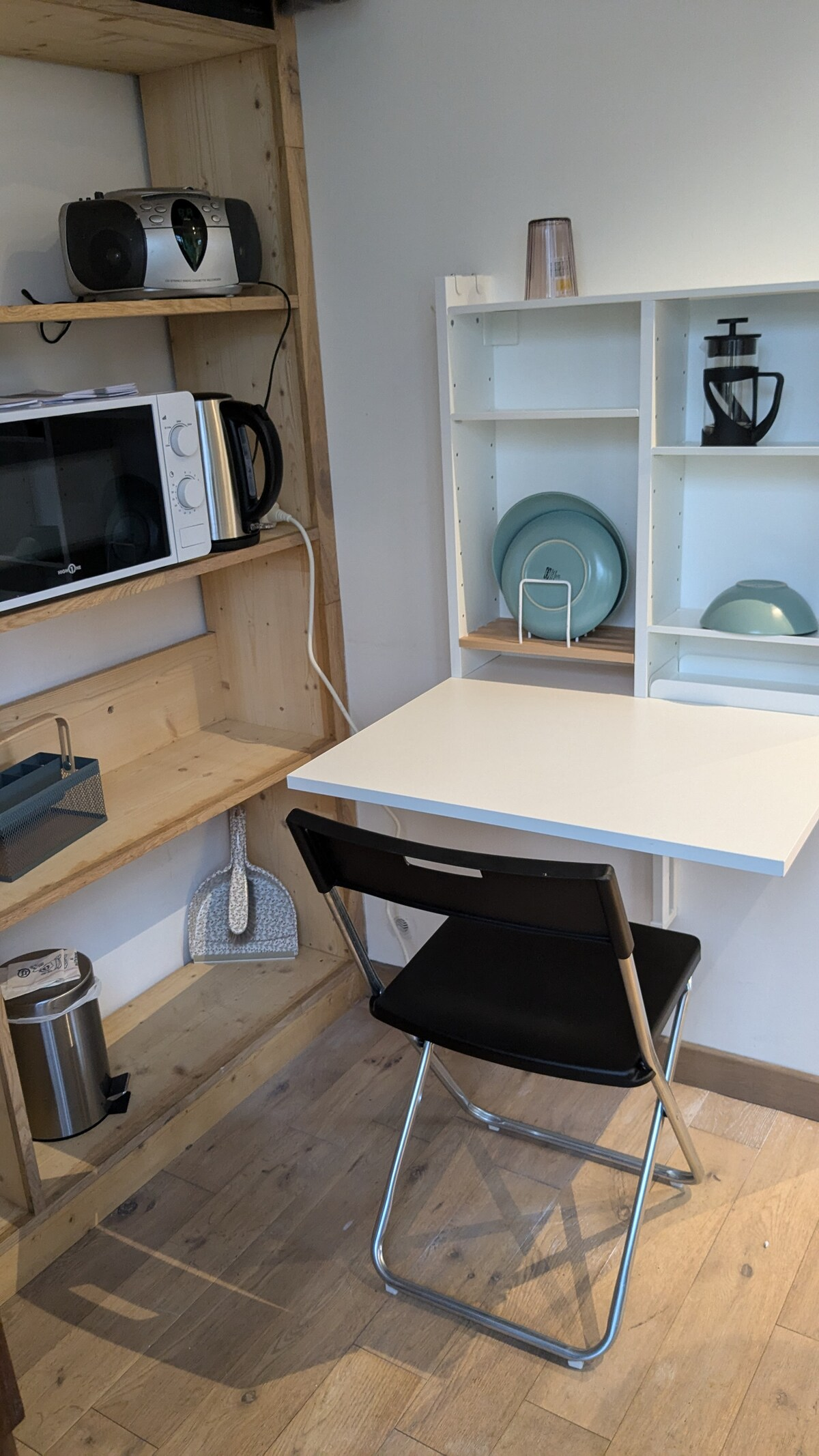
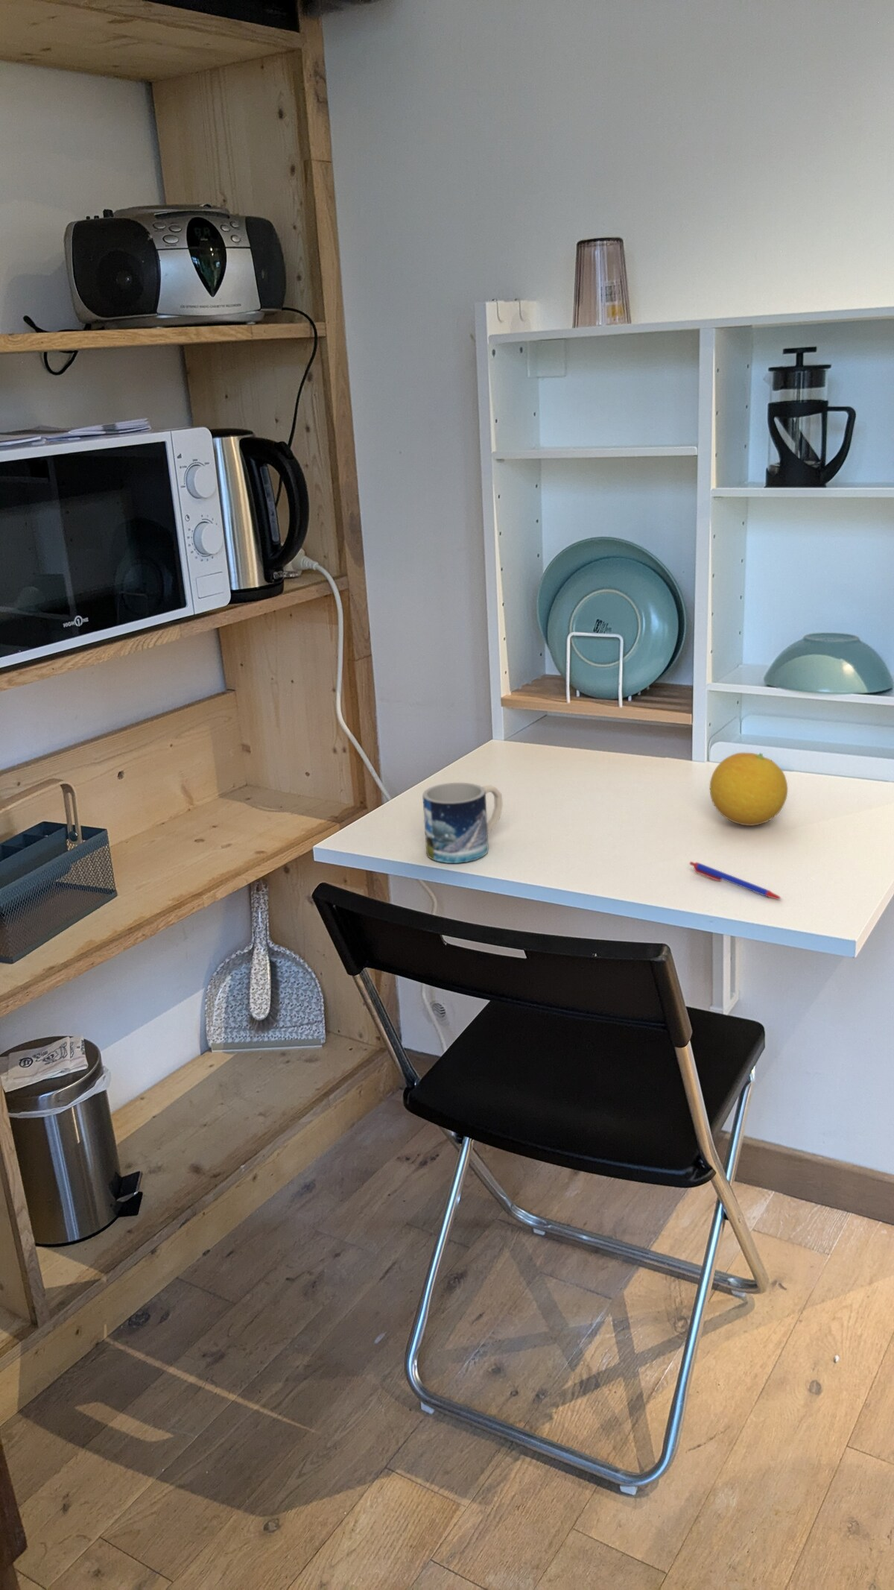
+ mug (466, 819)
+ fruit (748, 788)
+ pen (735, 880)
